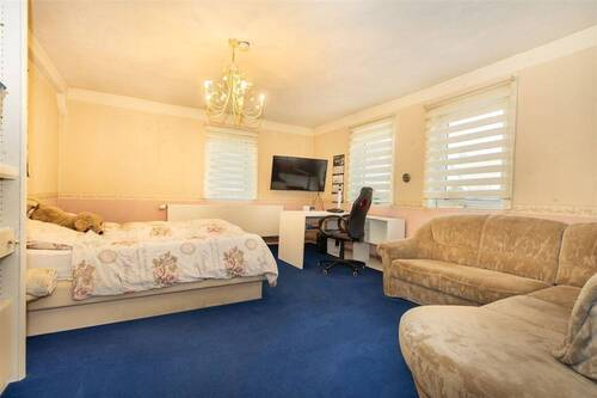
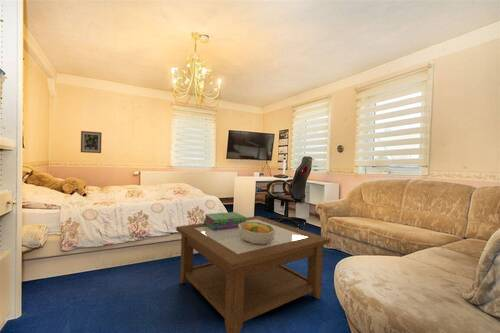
+ wall art (91, 142)
+ stack of books (225, 220)
+ fruit bowl (256, 230)
+ coffee table (248, 261)
